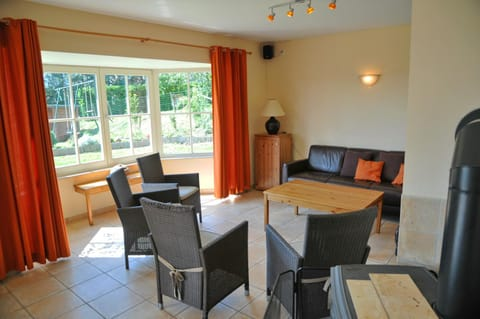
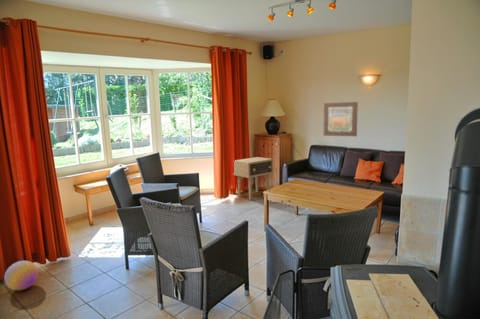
+ ball (21, 275)
+ side table (255, 177)
+ wall art (340, 119)
